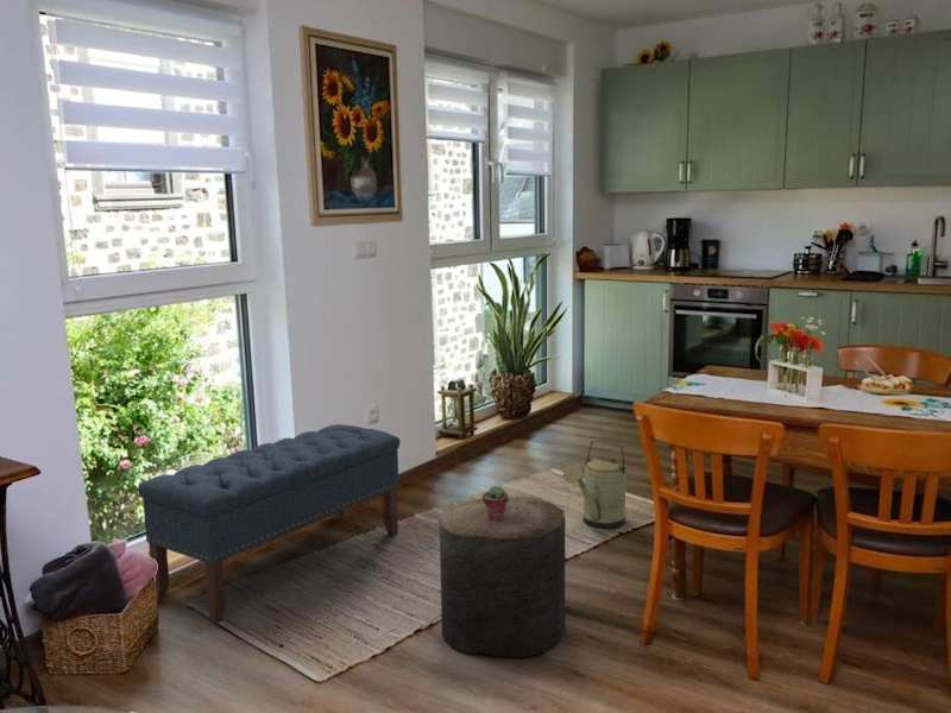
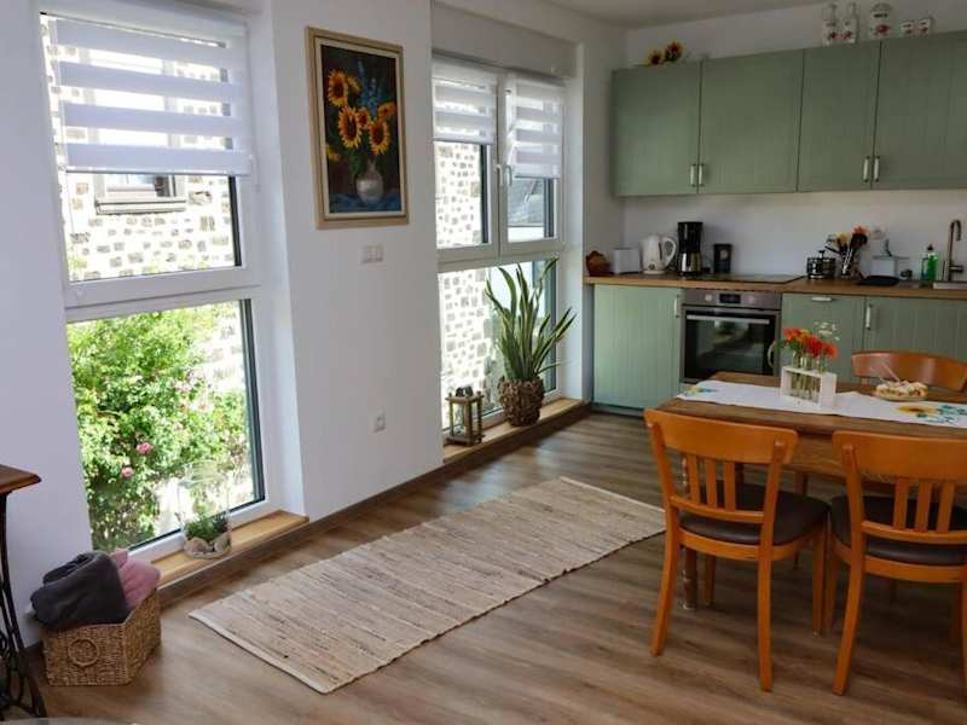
- bench (283, 507)
- watering can (594, 486)
- stool (504, 572)
- potted succulent (495, 500)
